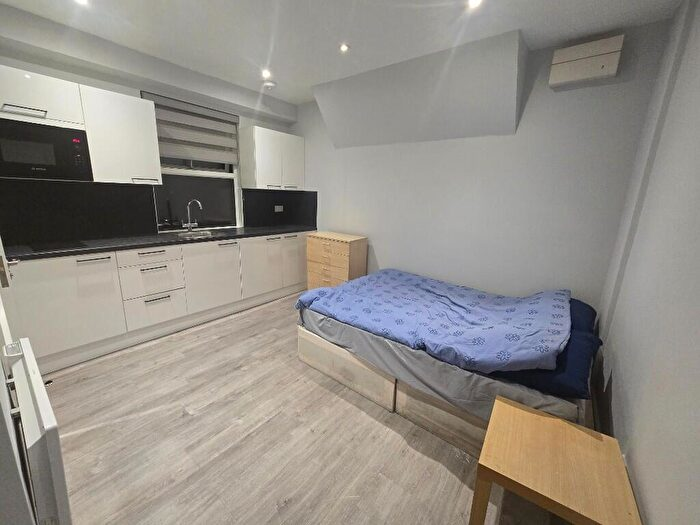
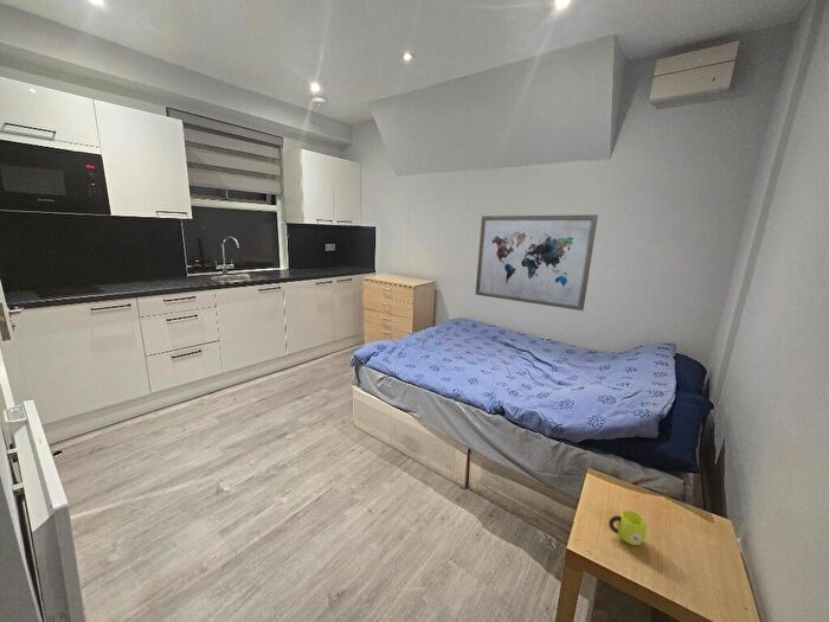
+ wall art (528, 259)
+ cup (626, 527)
